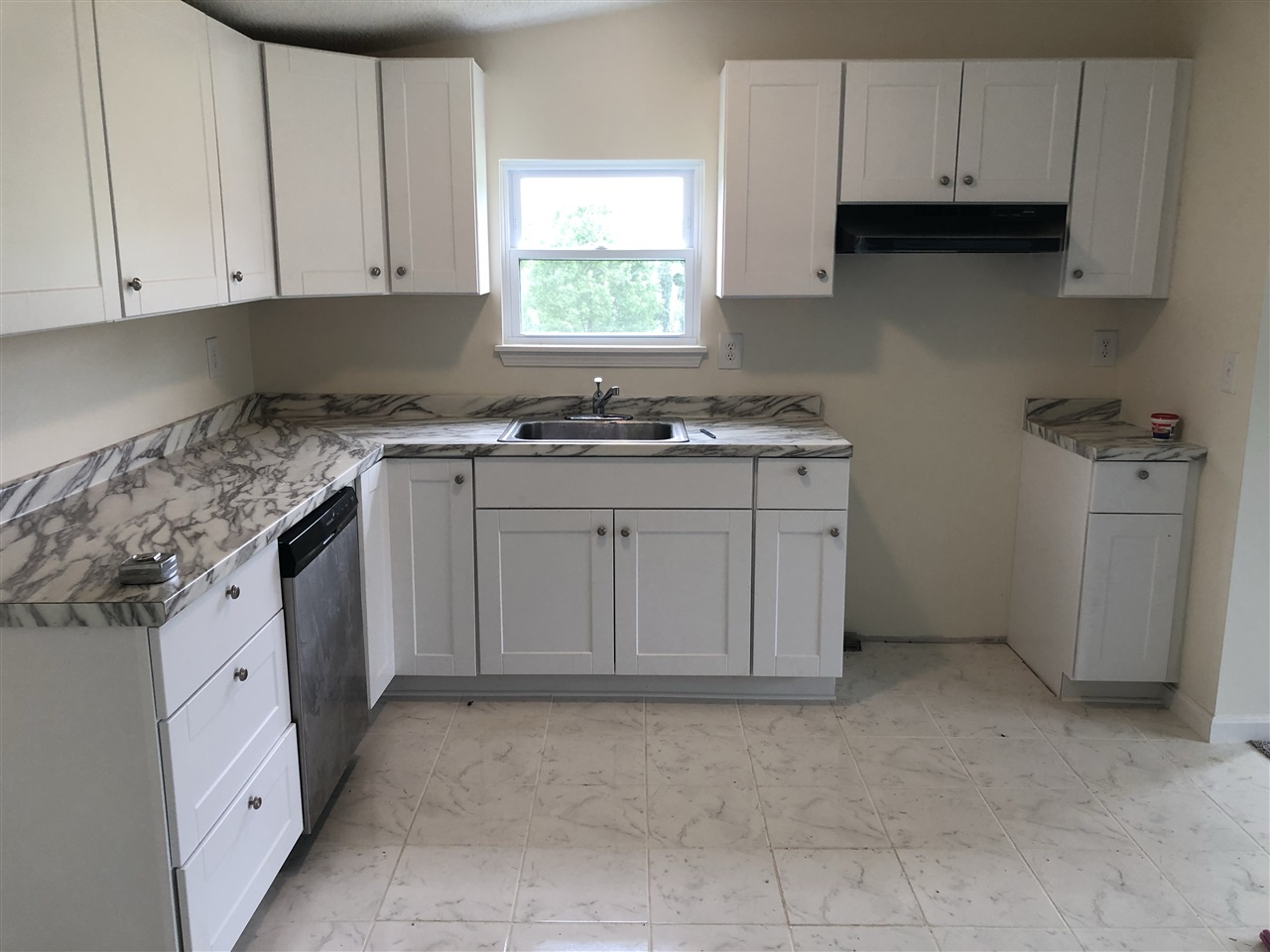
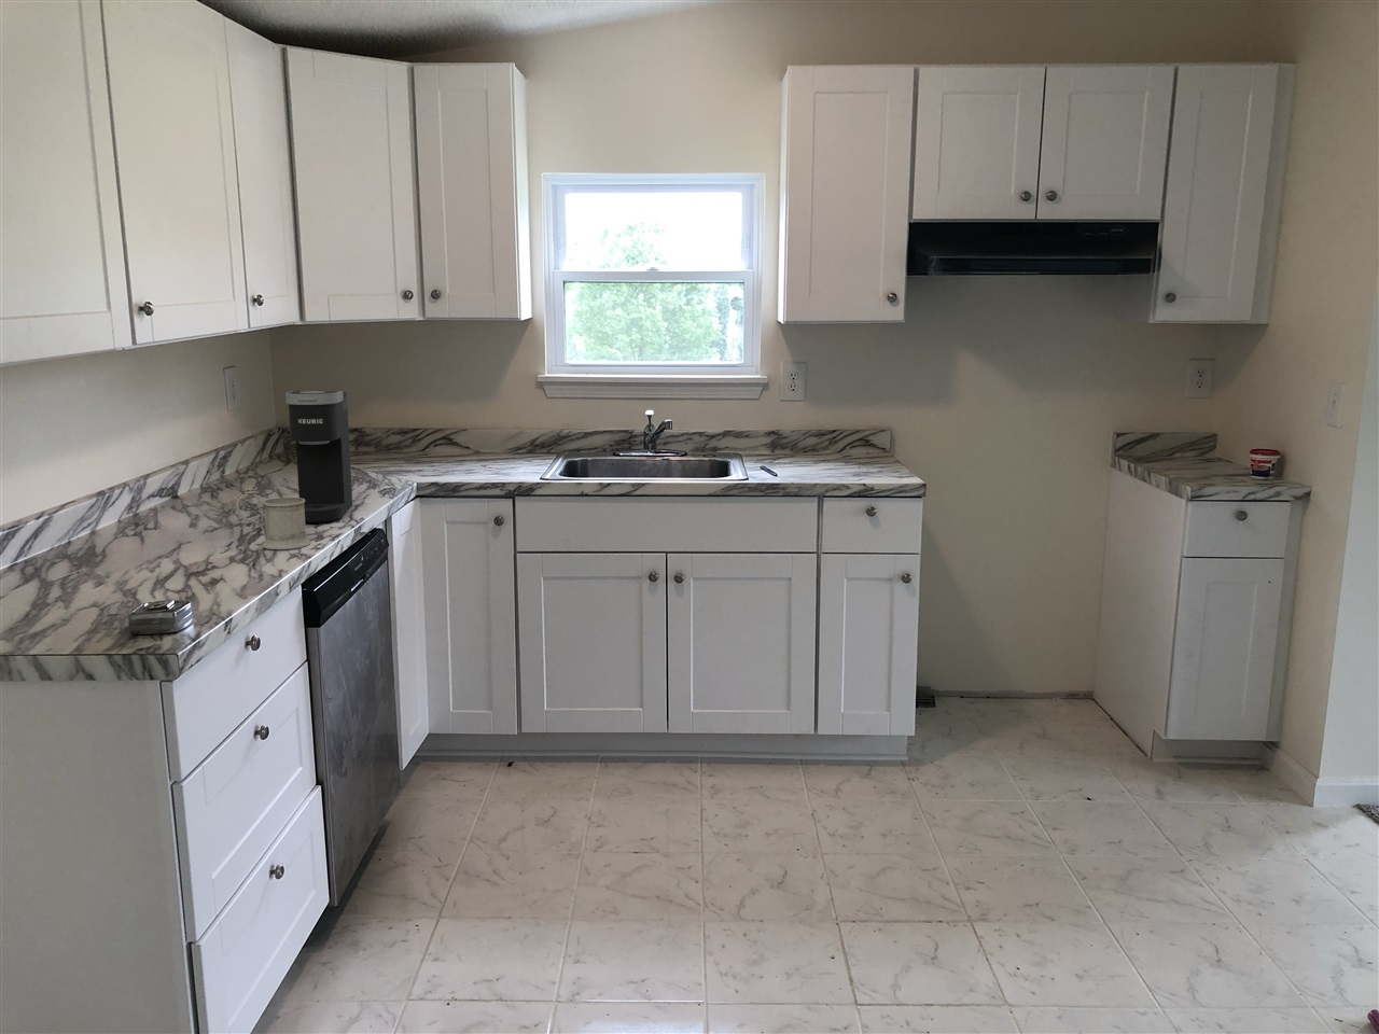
+ coffee maker (321, 452)
+ mug (273, 518)
